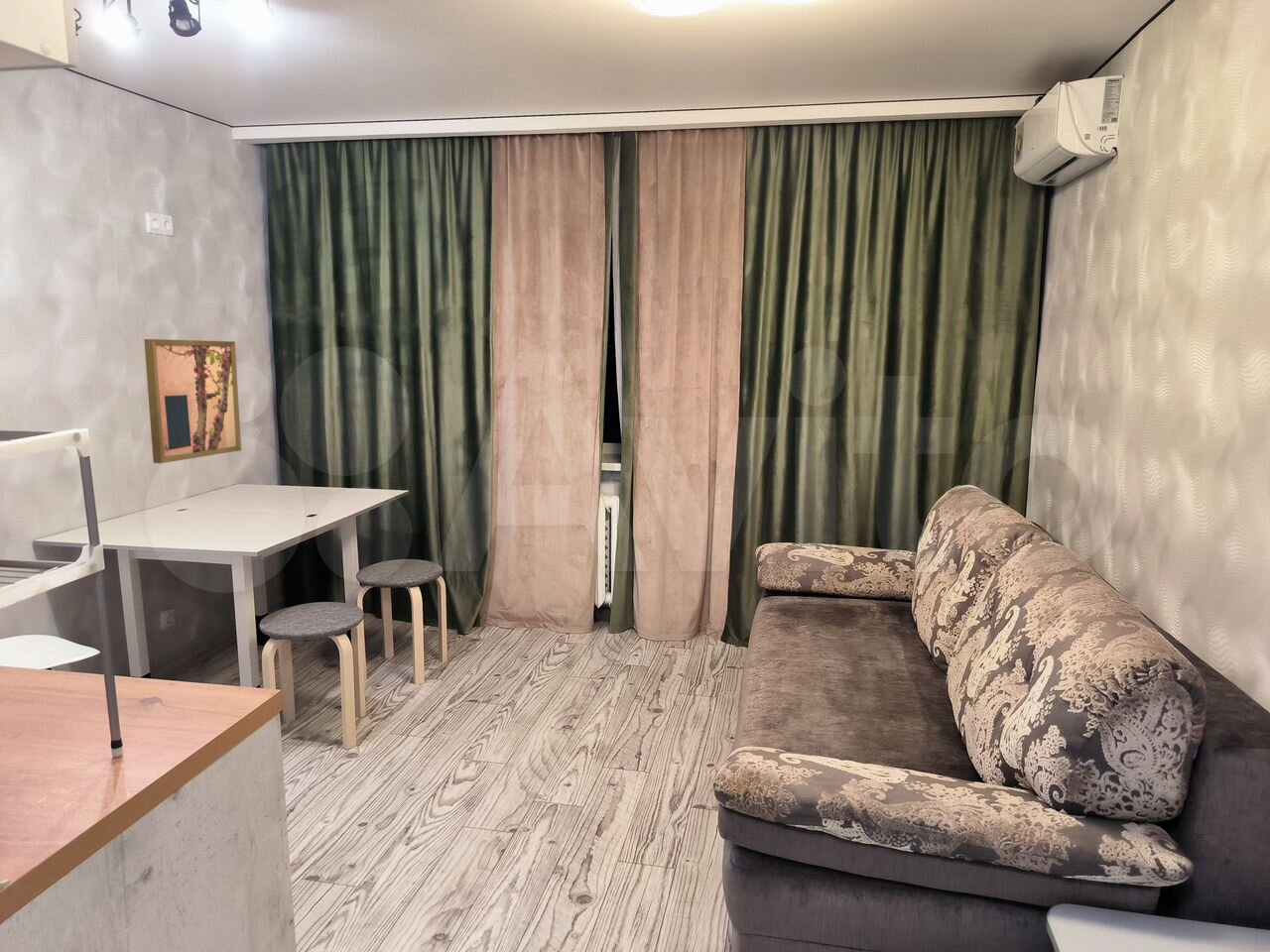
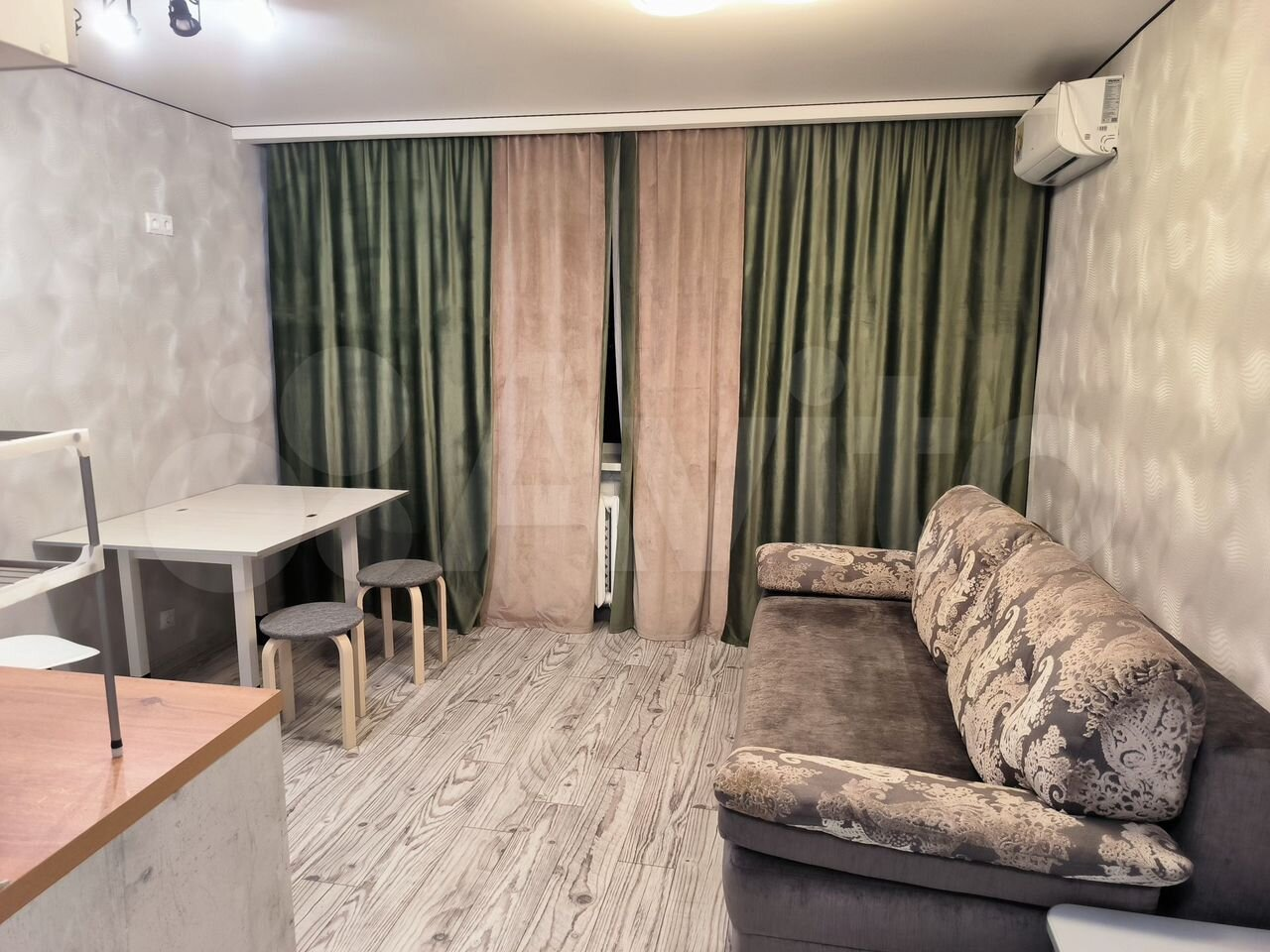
- wall art (195, 399)
